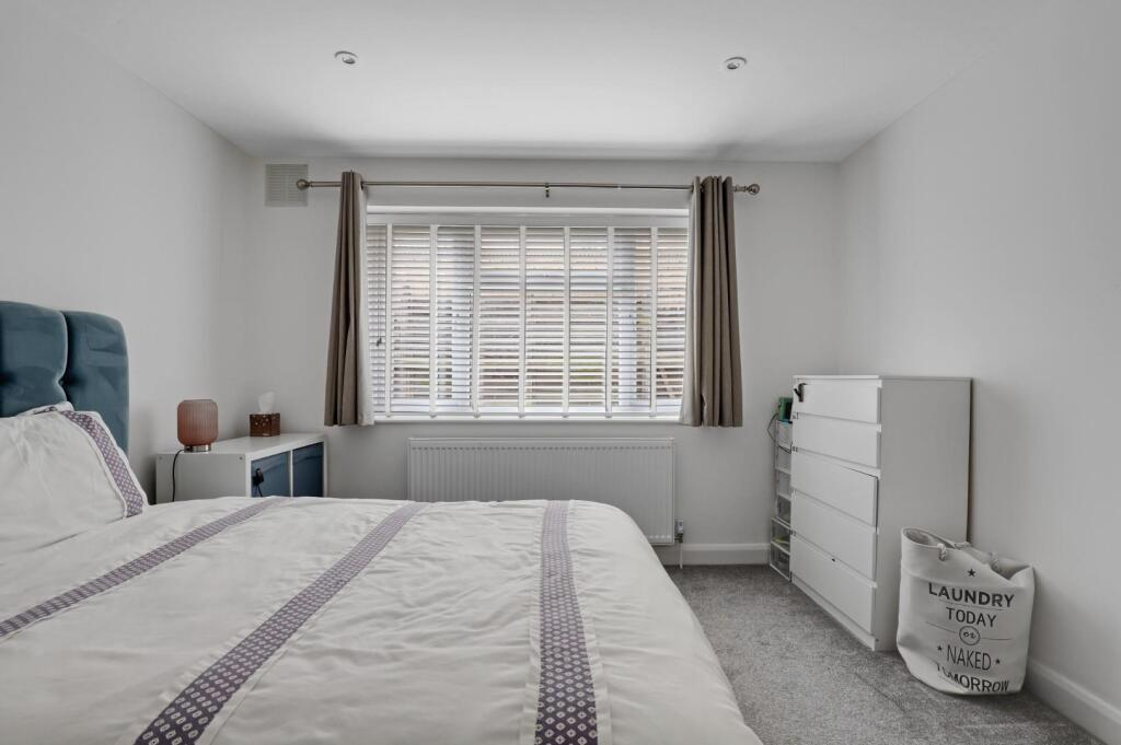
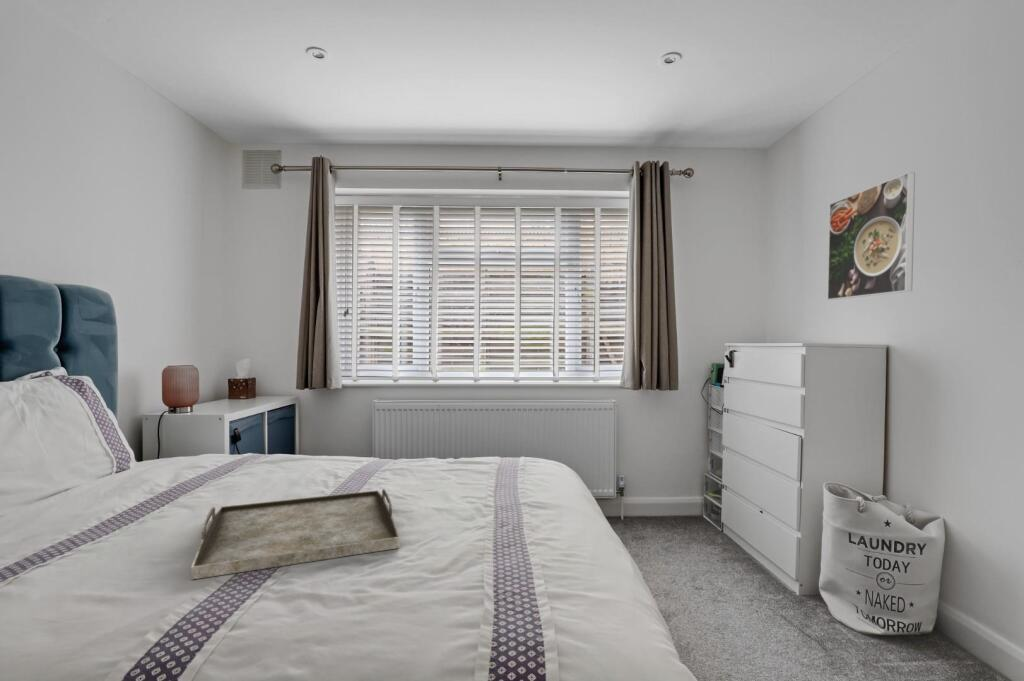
+ serving tray (303, 516)
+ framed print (866, 243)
